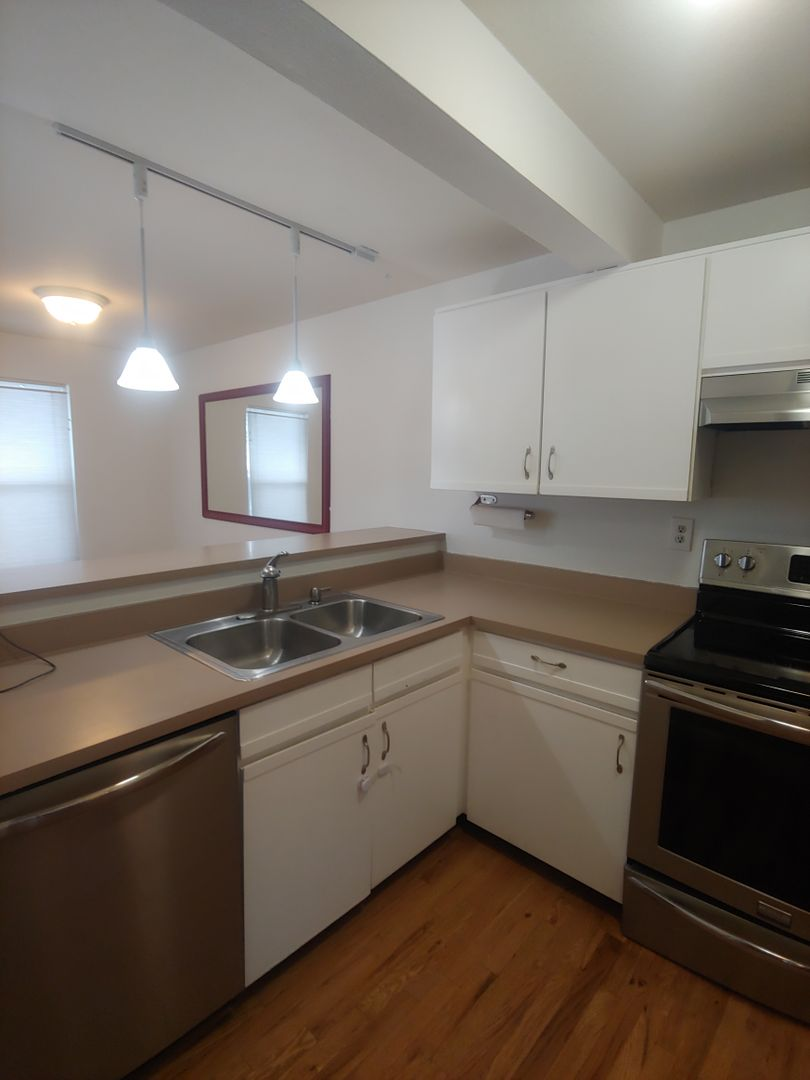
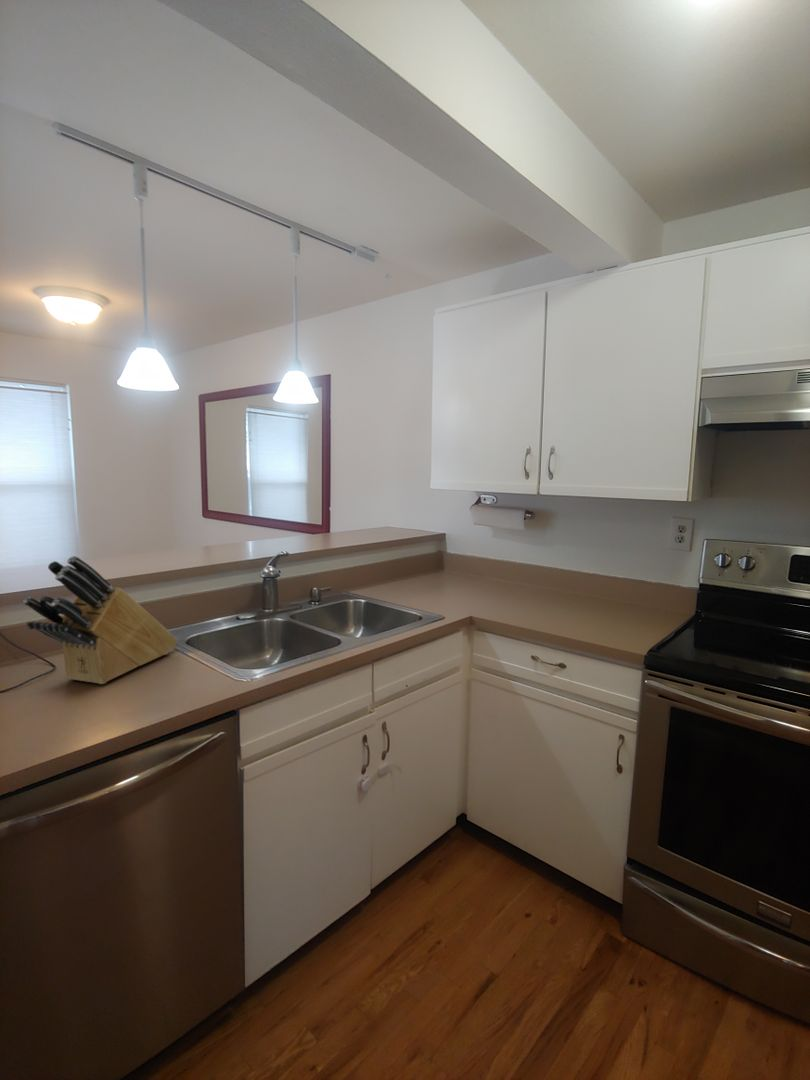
+ knife block (107, 610)
